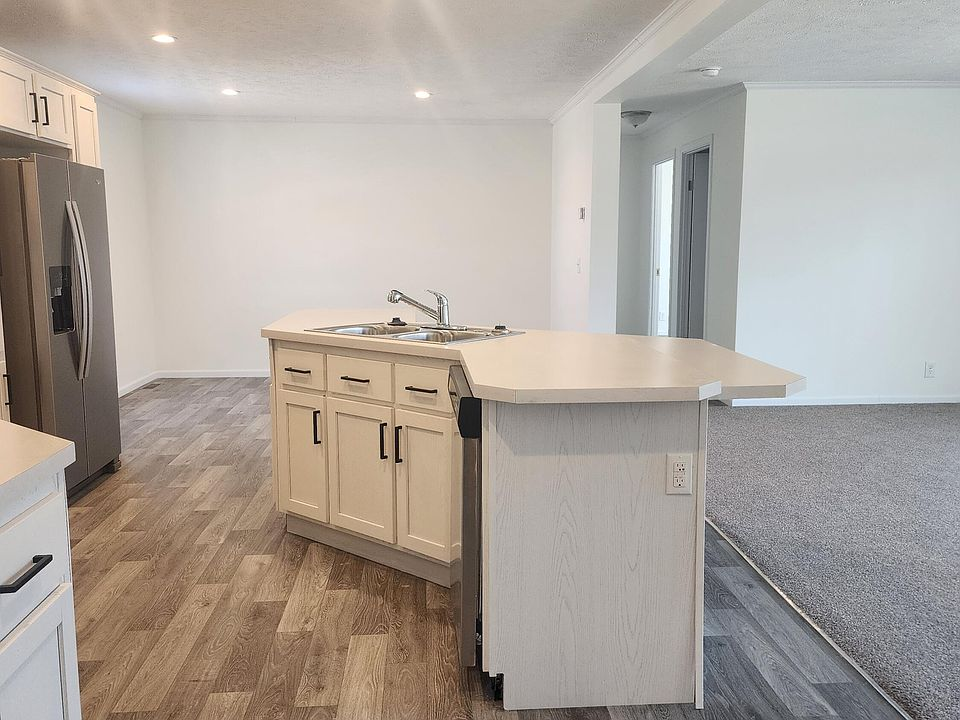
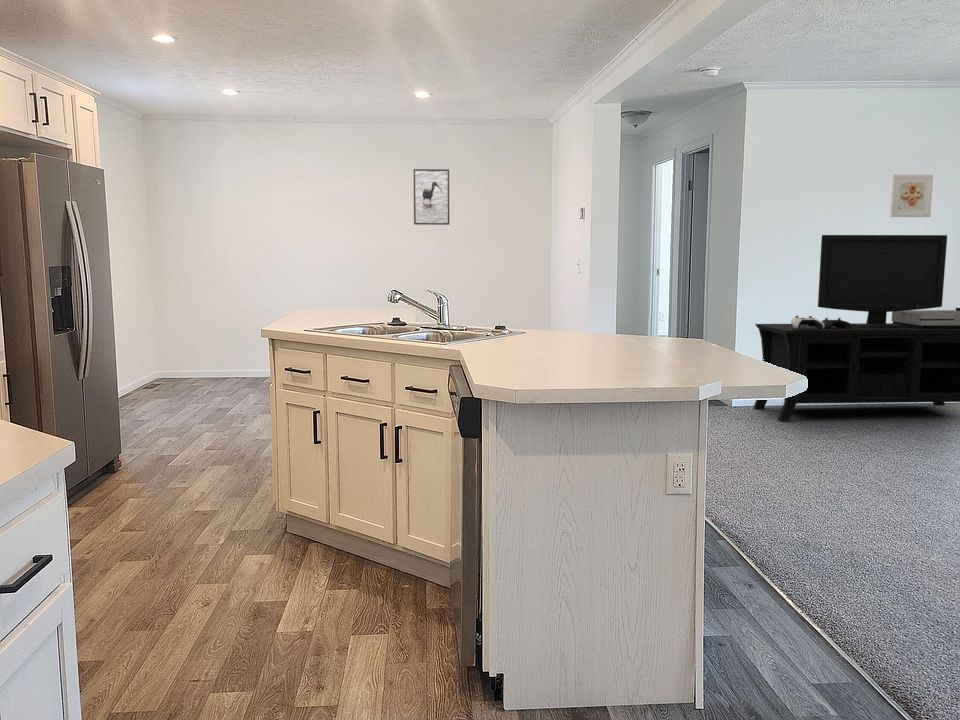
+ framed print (911, 195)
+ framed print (431, 197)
+ media console (872, 325)
